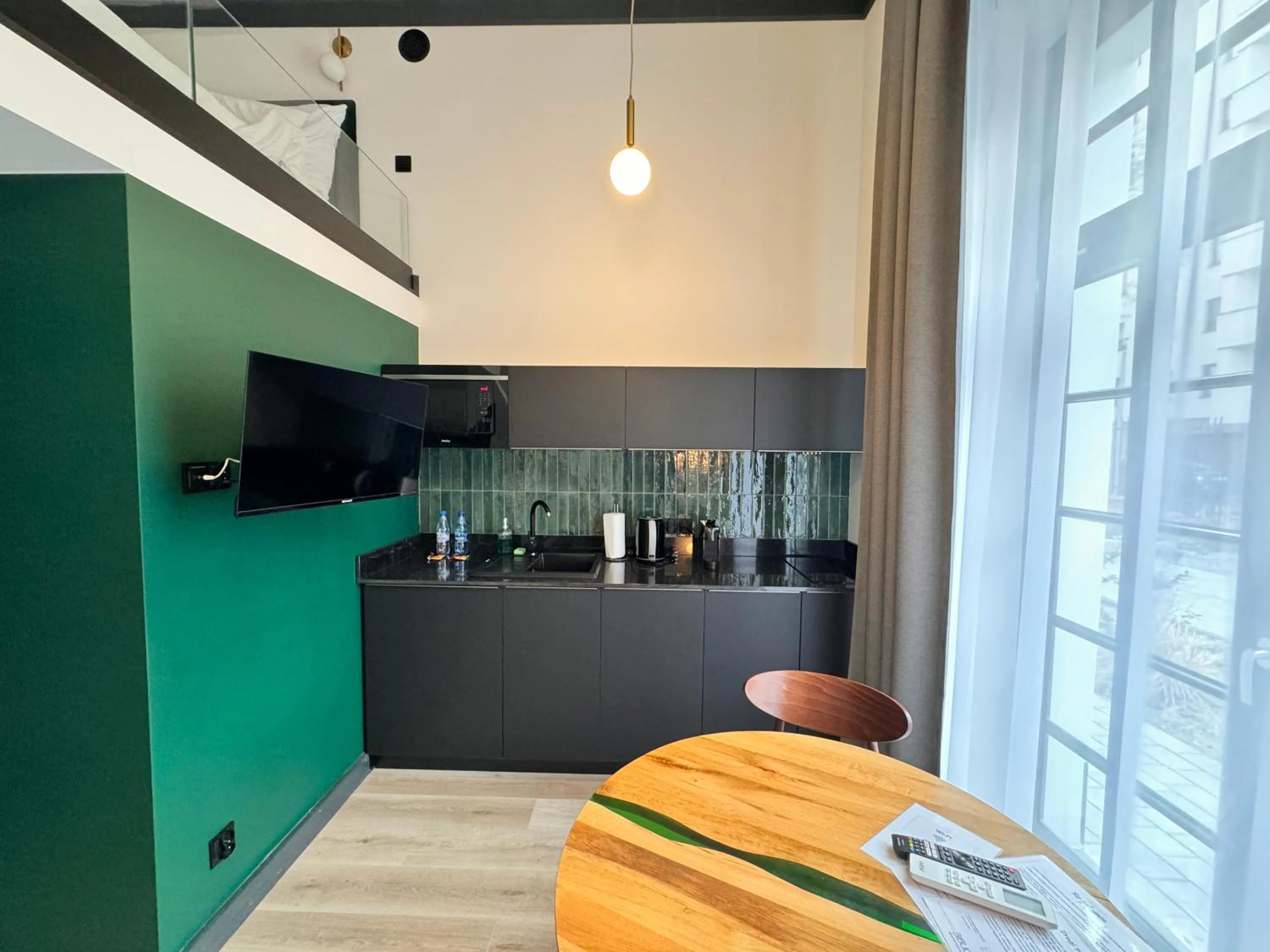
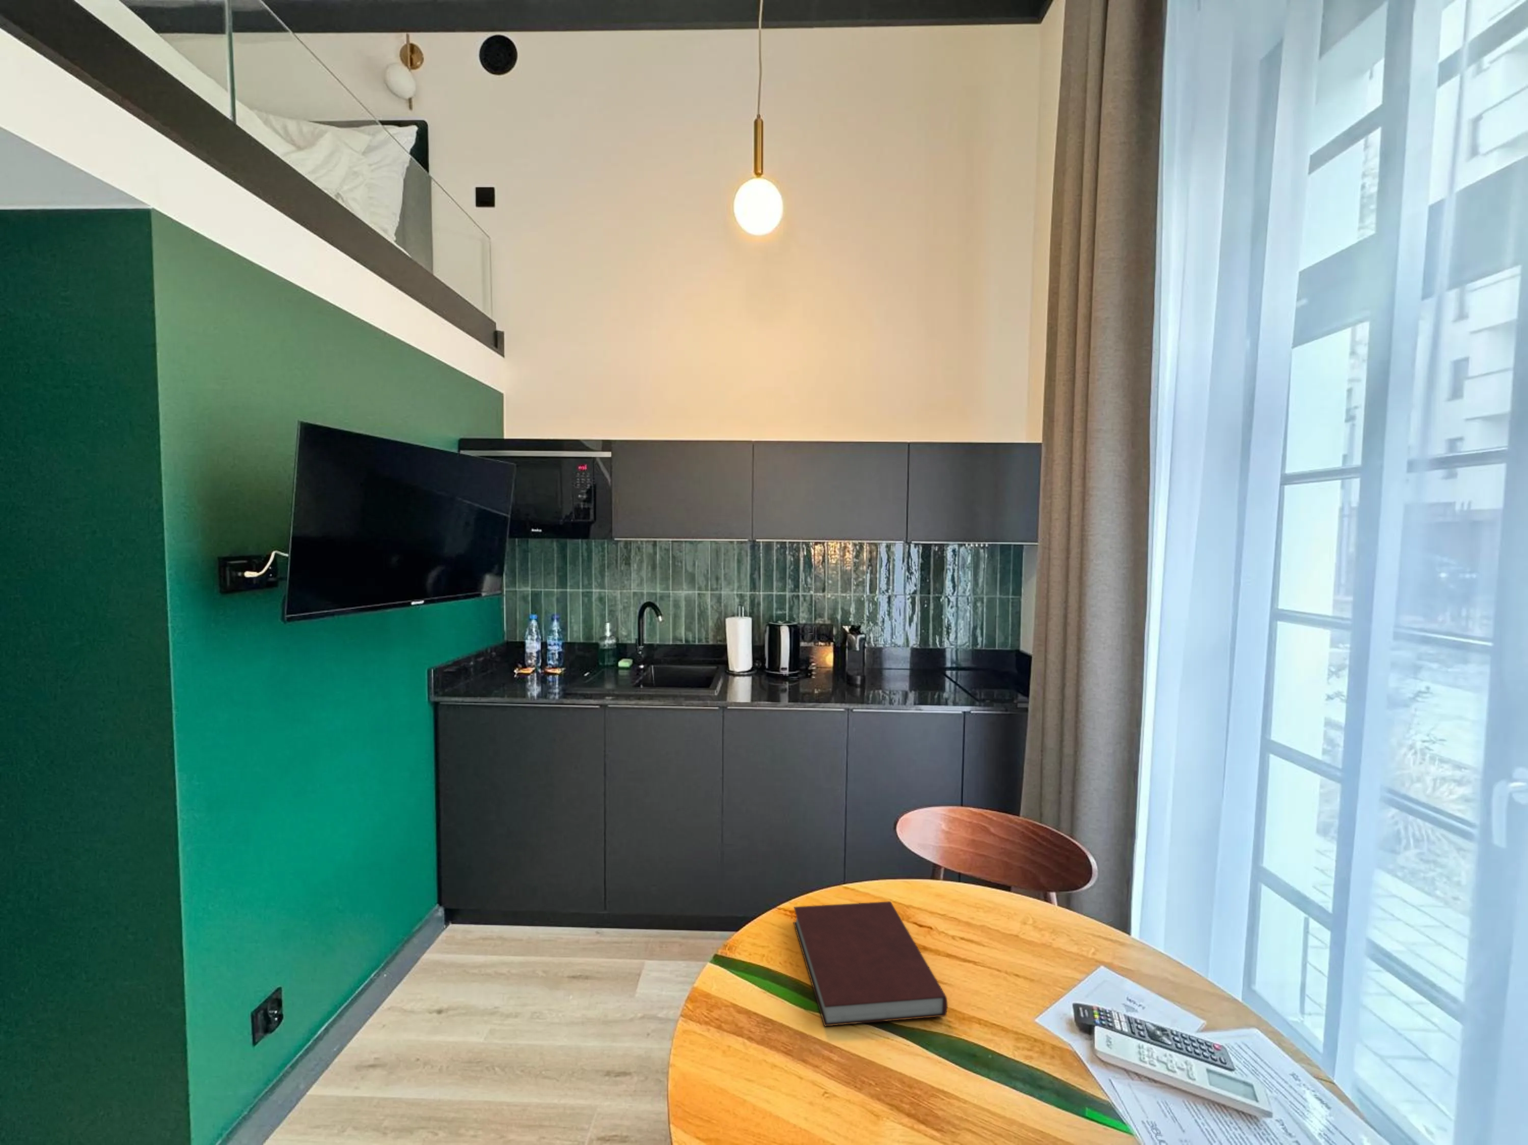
+ notebook (863, 956)
